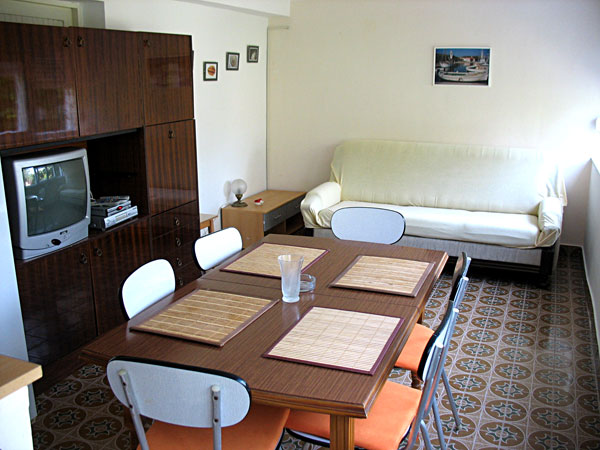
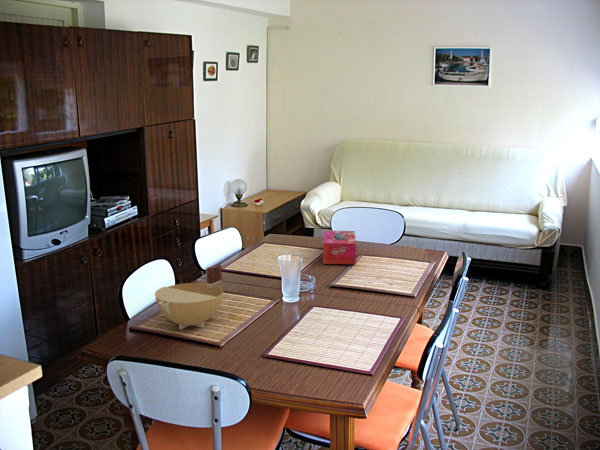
+ bowl (191, 299)
+ tissue box (339, 246)
